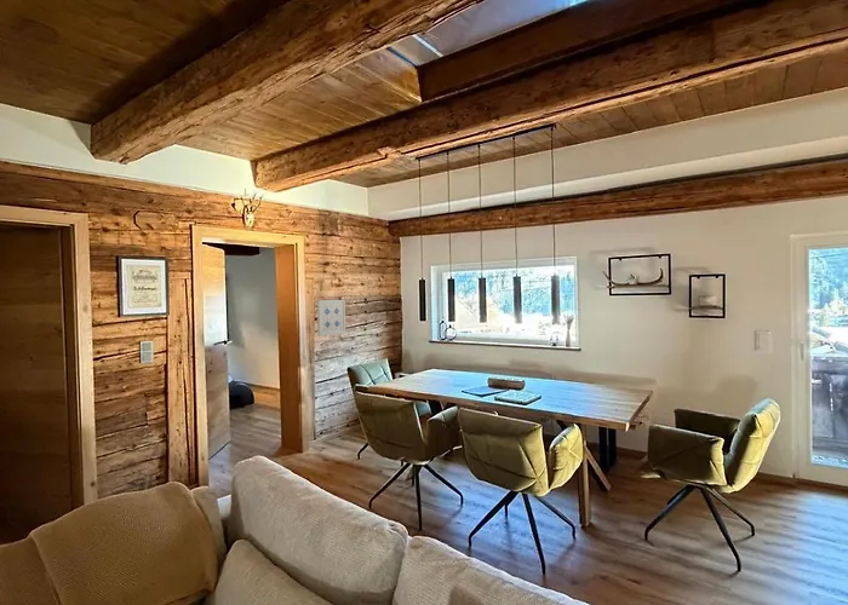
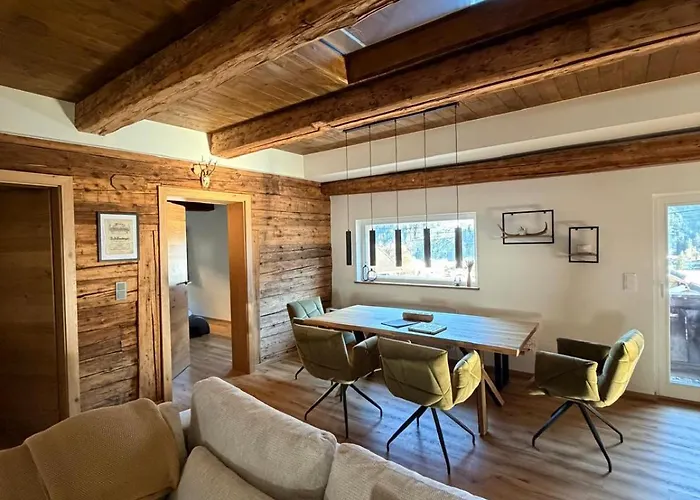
- wall art (331, 317)
